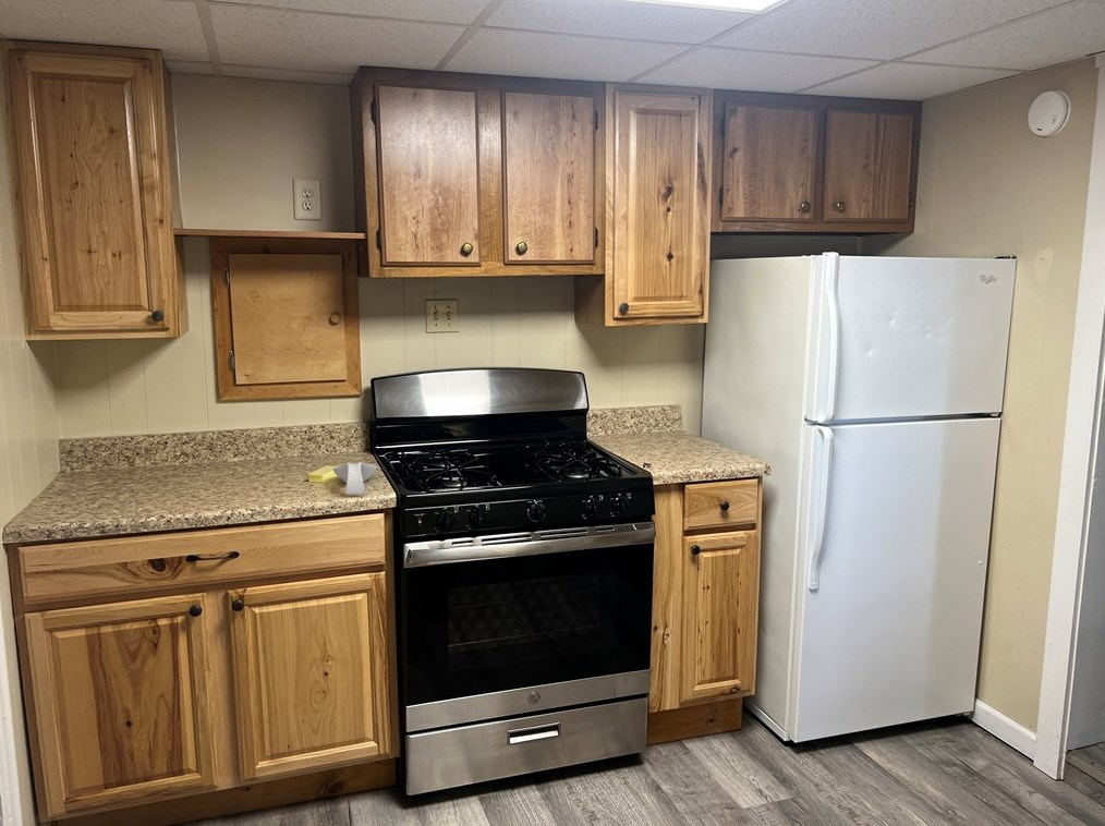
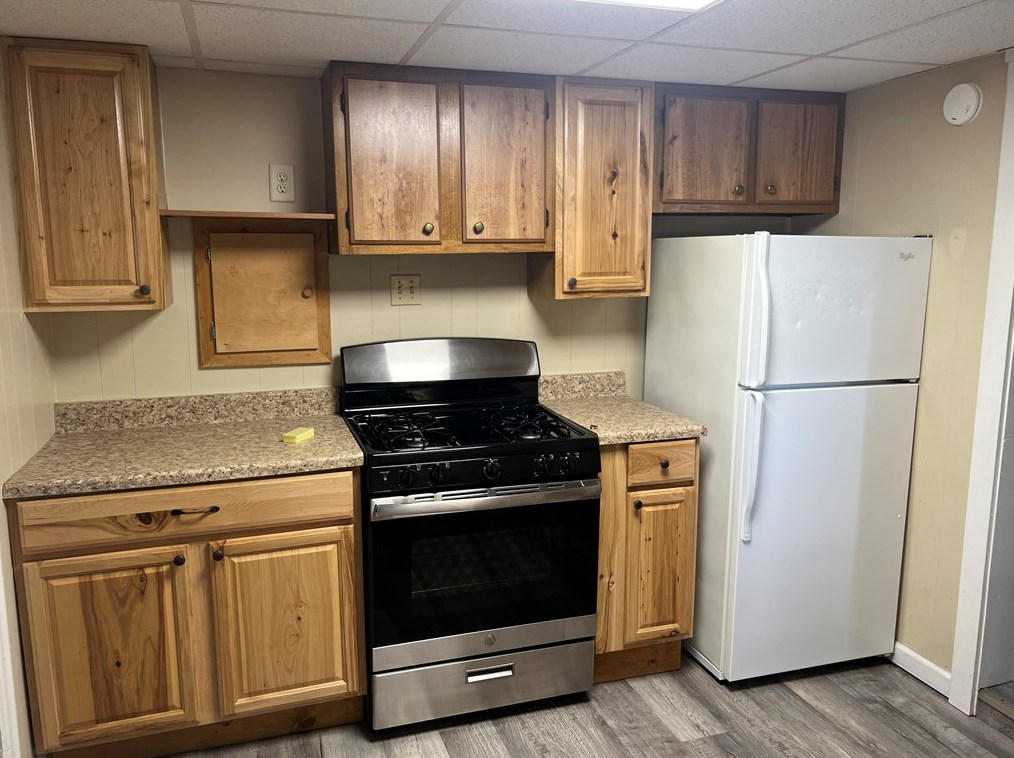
- spoon rest (355, 472)
